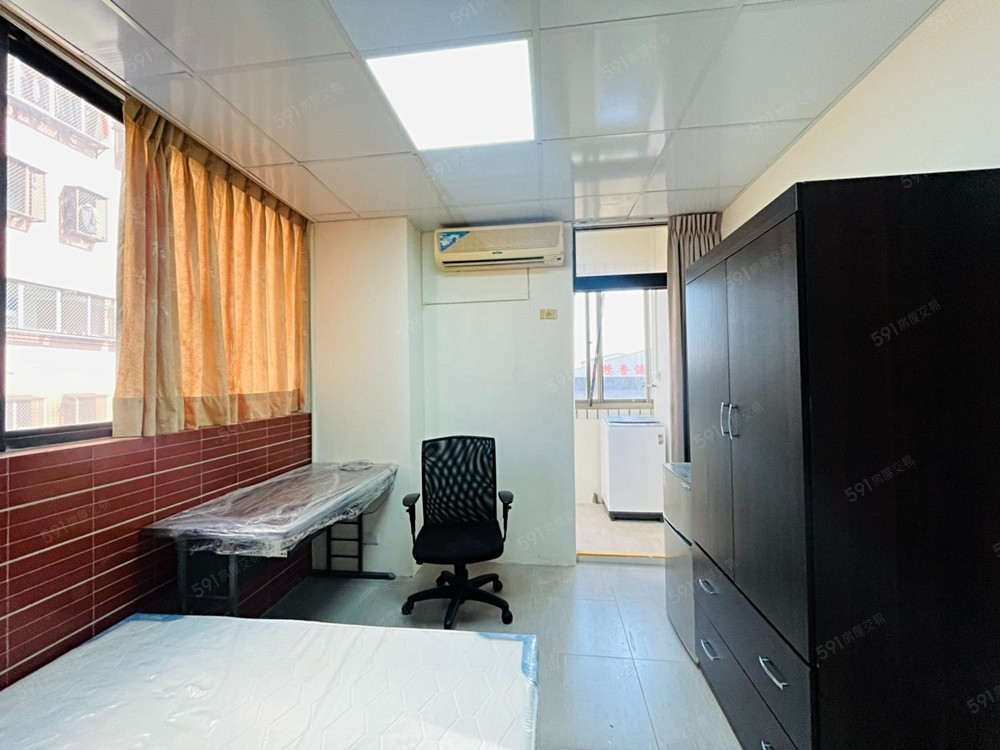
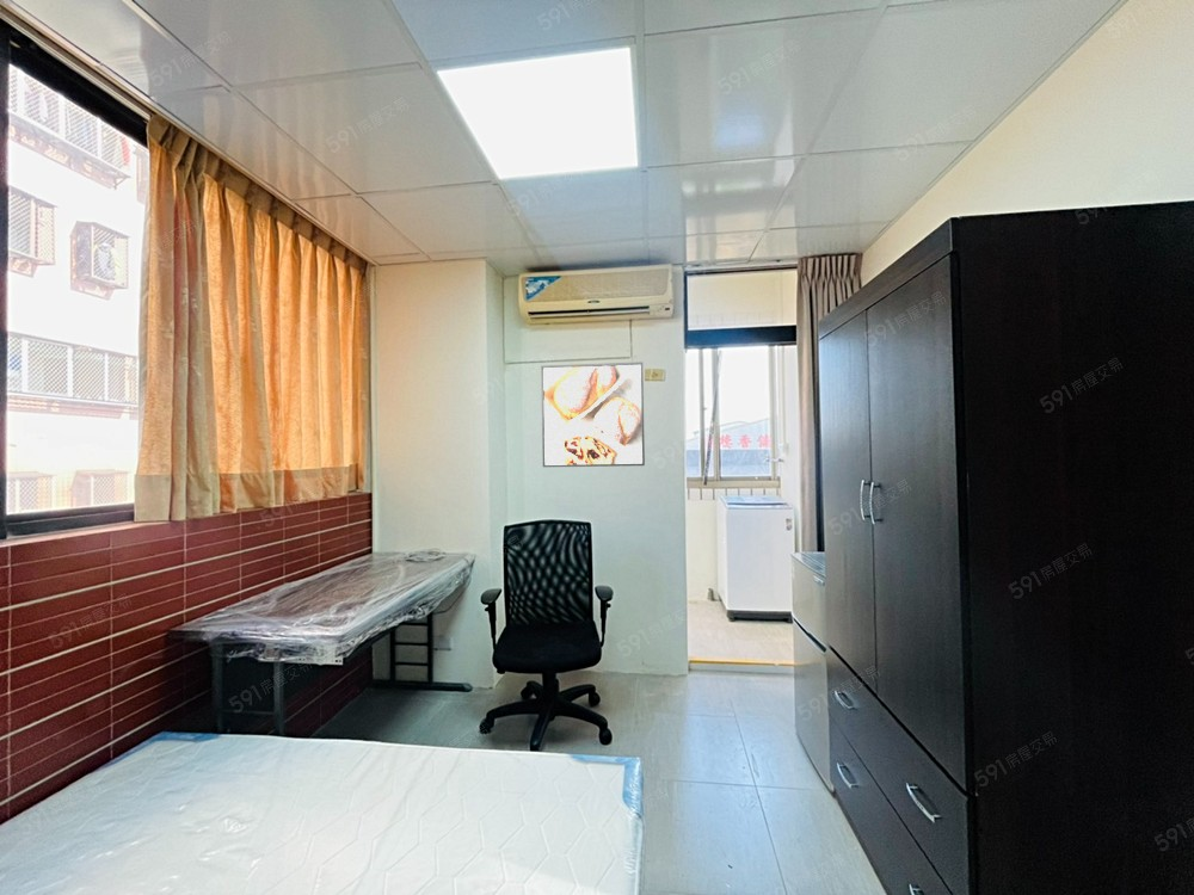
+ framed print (592, 415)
